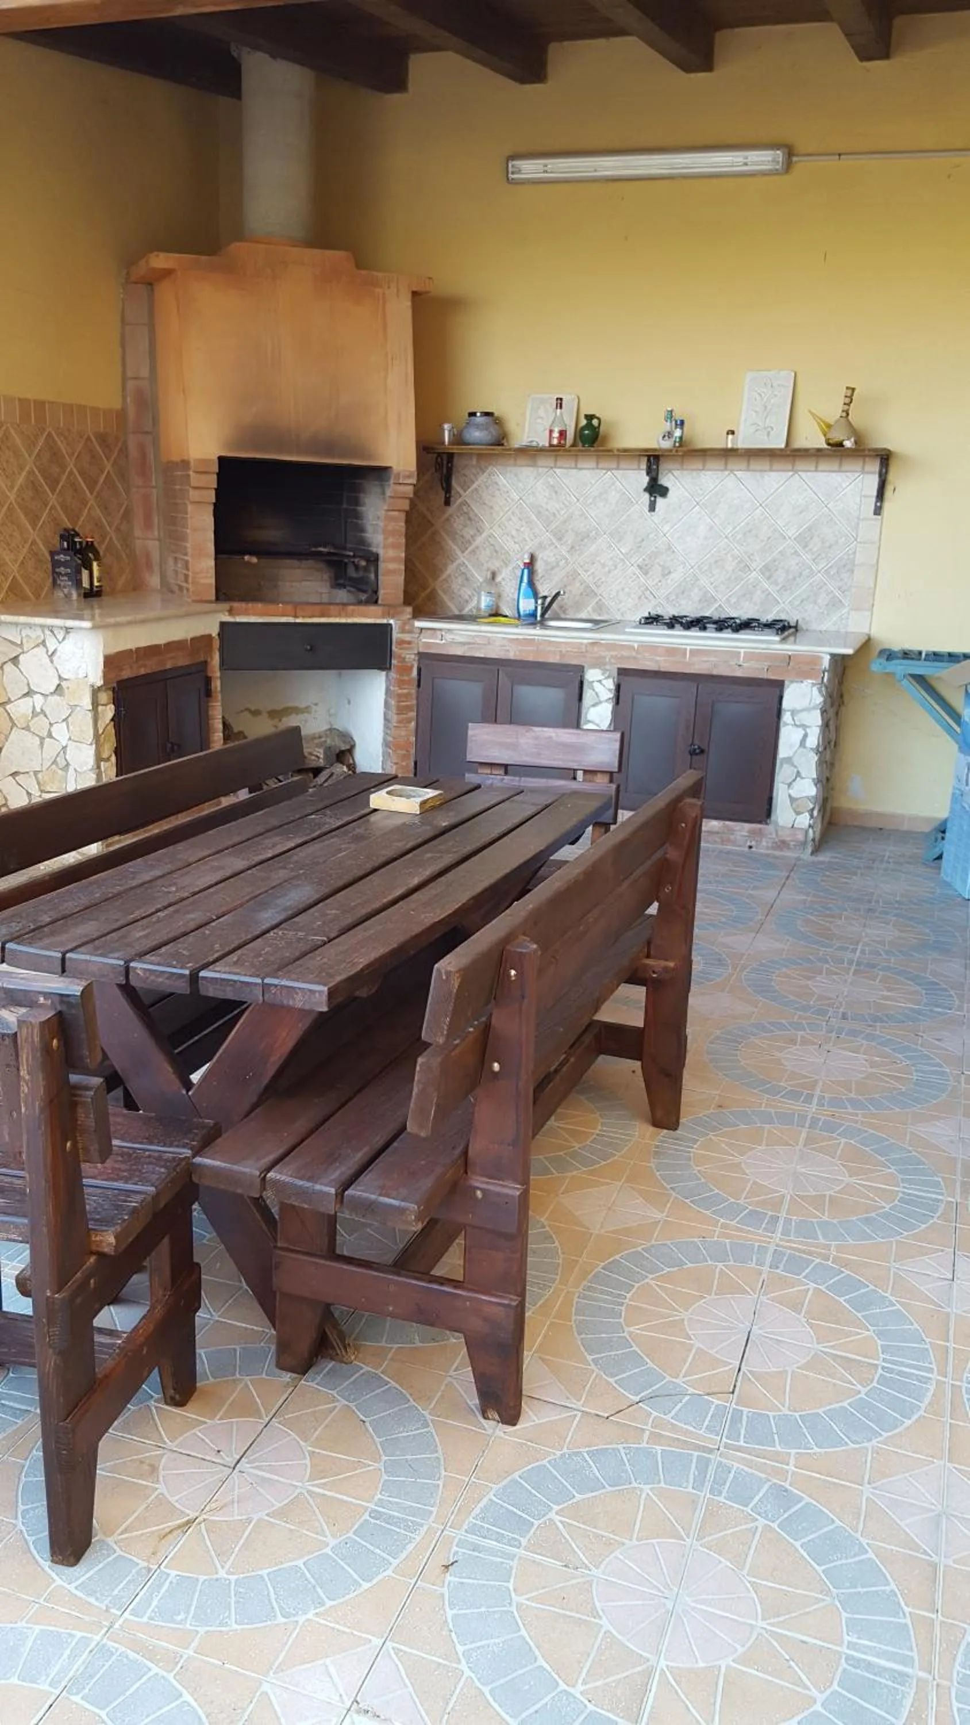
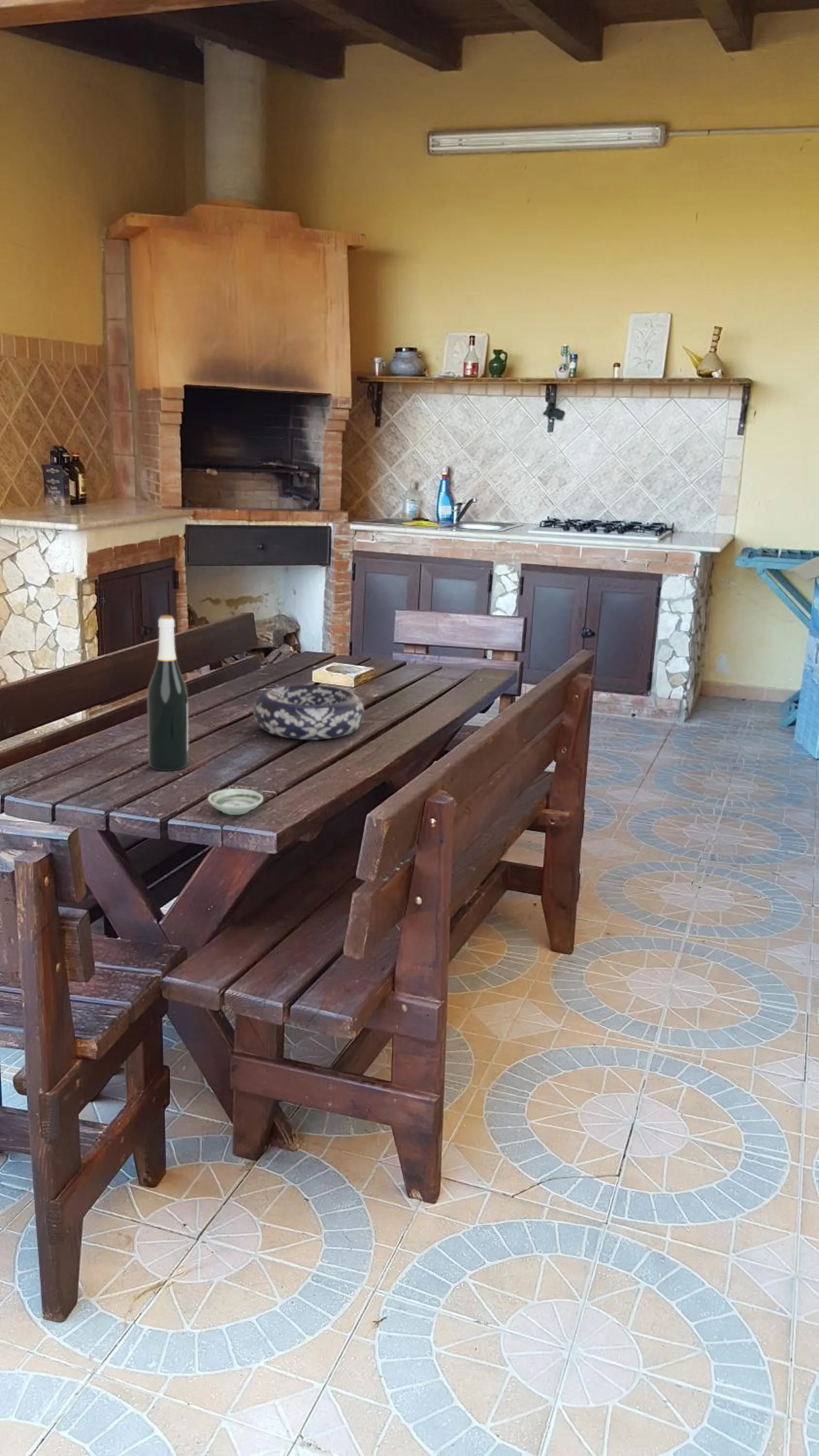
+ saucer (235, 803)
+ decorative bowl (309, 712)
+ wine bottle (167, 692)
